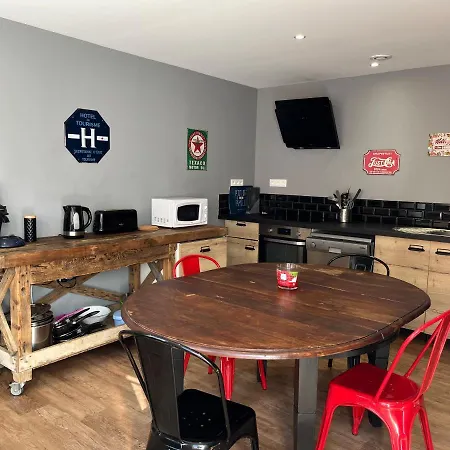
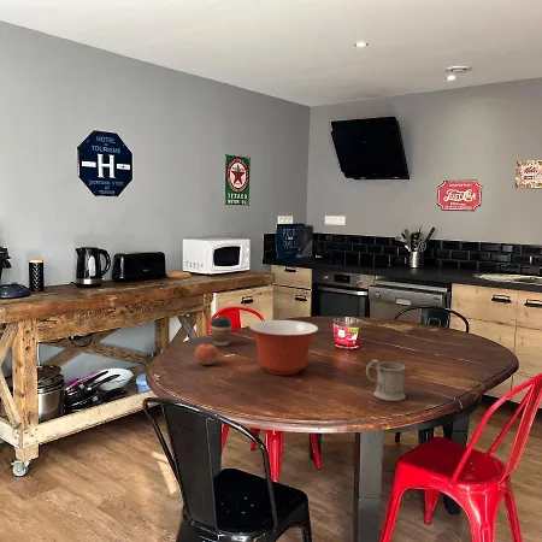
+ mixing bowl (283, 348)
+ apple (206, 353)
+ mug (384, 377)
+ coffee cup (220, 330)
